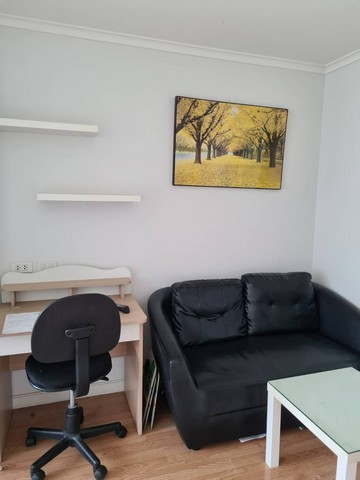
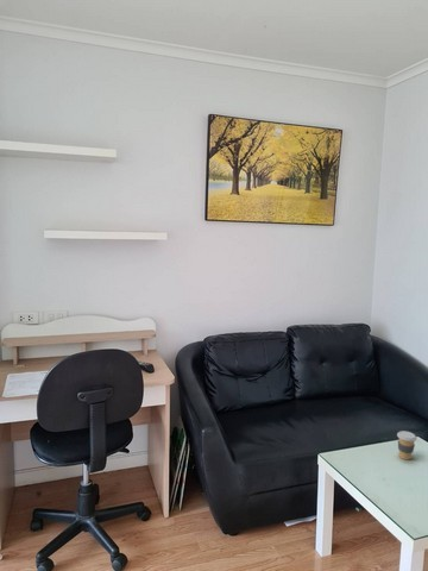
+ coffee cup (405, 445)
